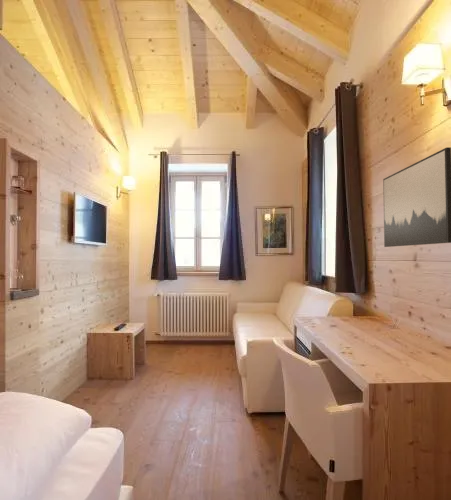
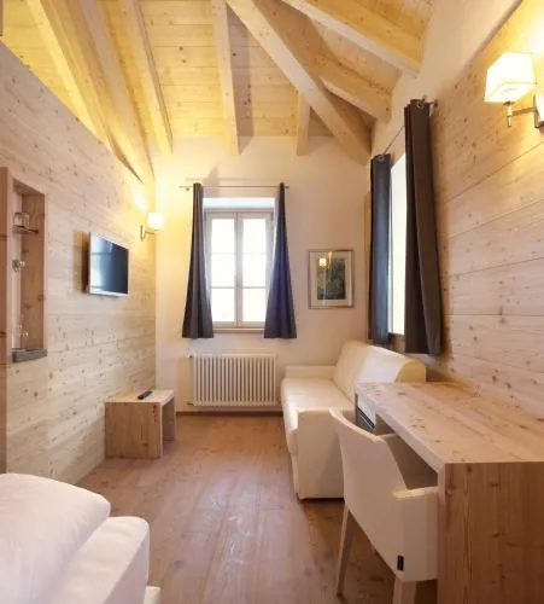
- wall art (412, 205)
